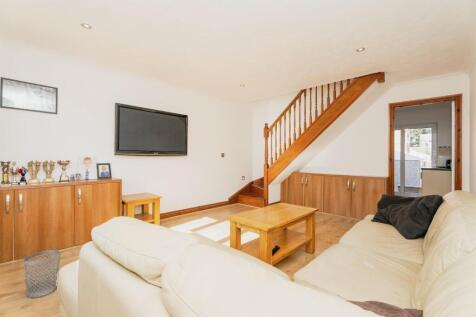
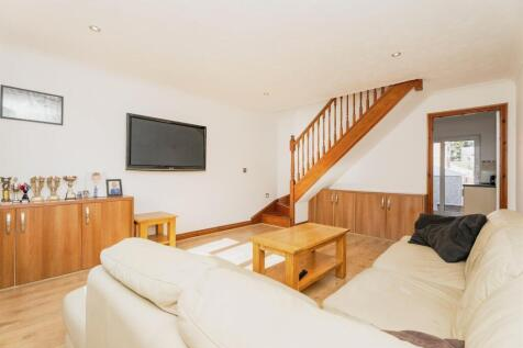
- wastebasket (43, 273)
